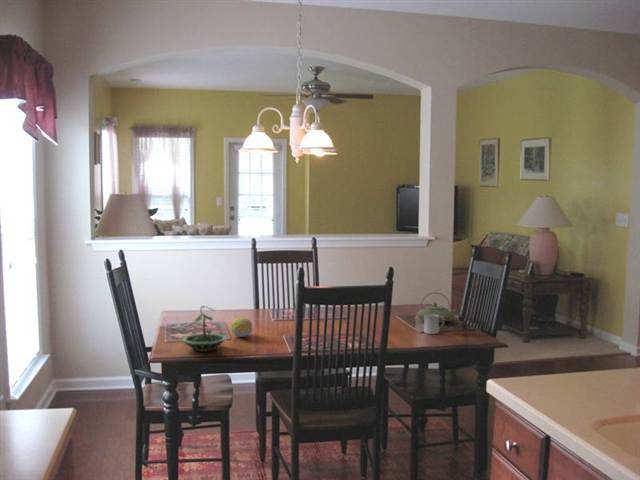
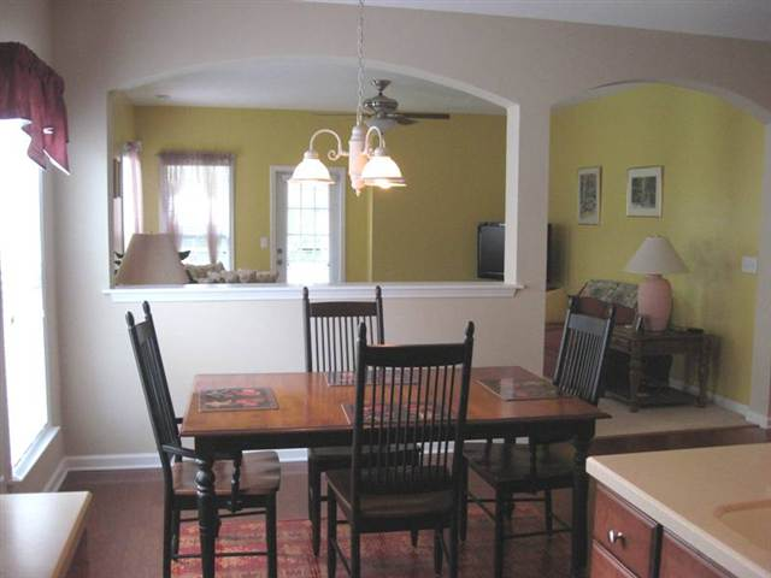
- cup (434, 323)
- teapot (437, 306)
- fruit (241, 327)
- terrarium (204, 314)
